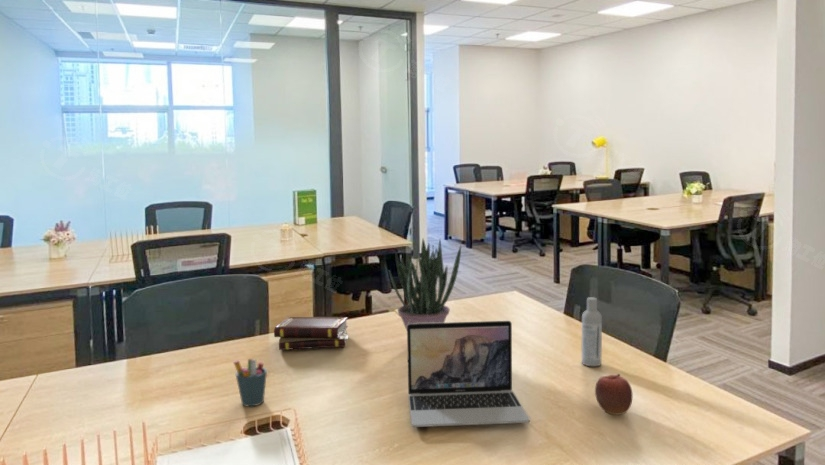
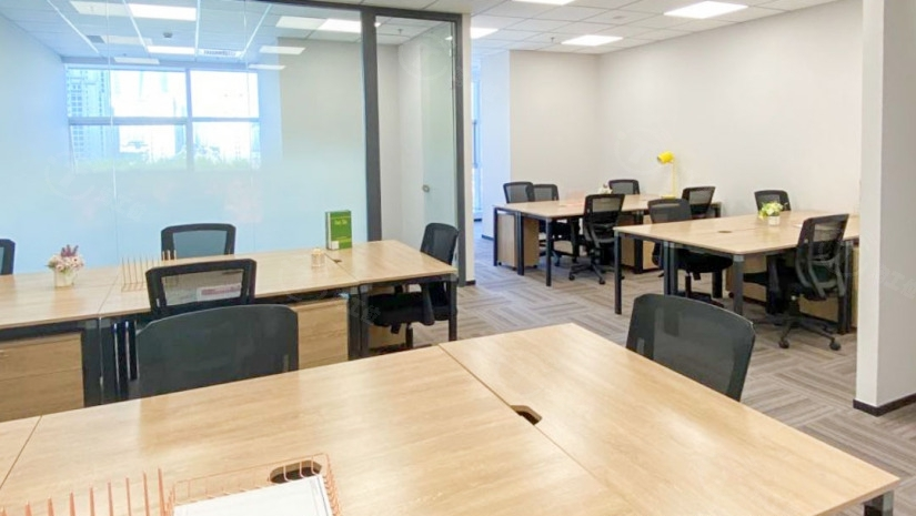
- book set (315, 332)
- potted plant (425, 291)
- laptop (465, 370)
- bottle (591, 331)
- pen holder (251, 378)
- apple (613, 392)
